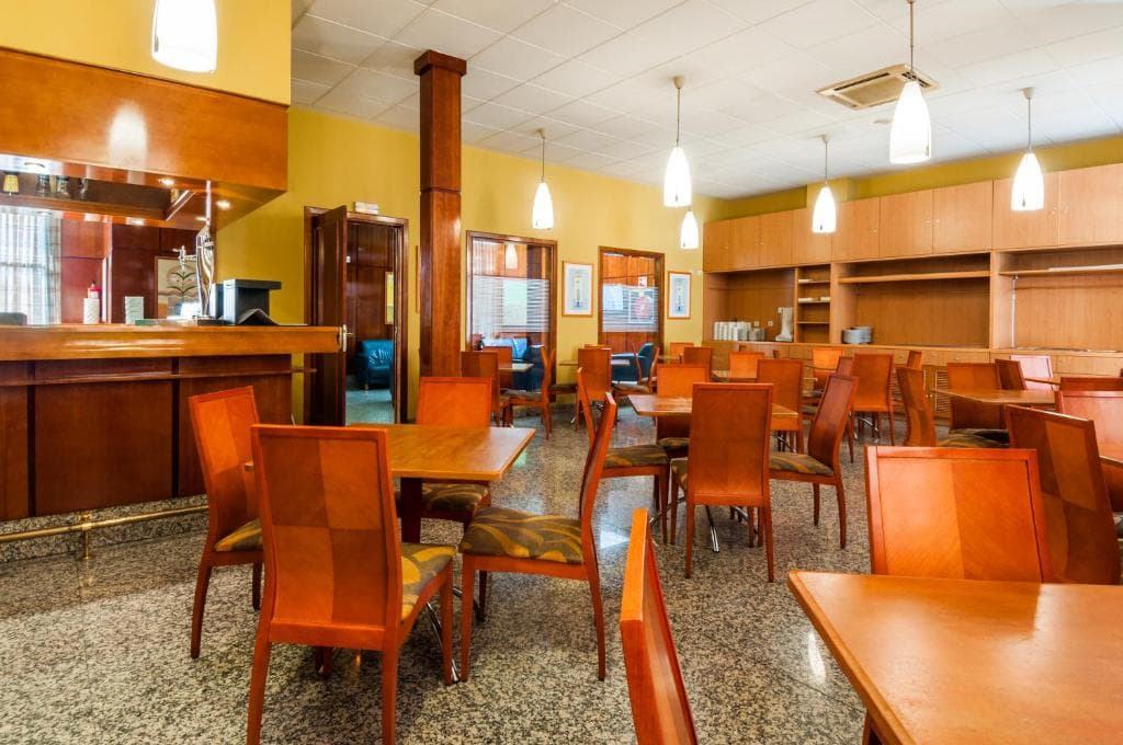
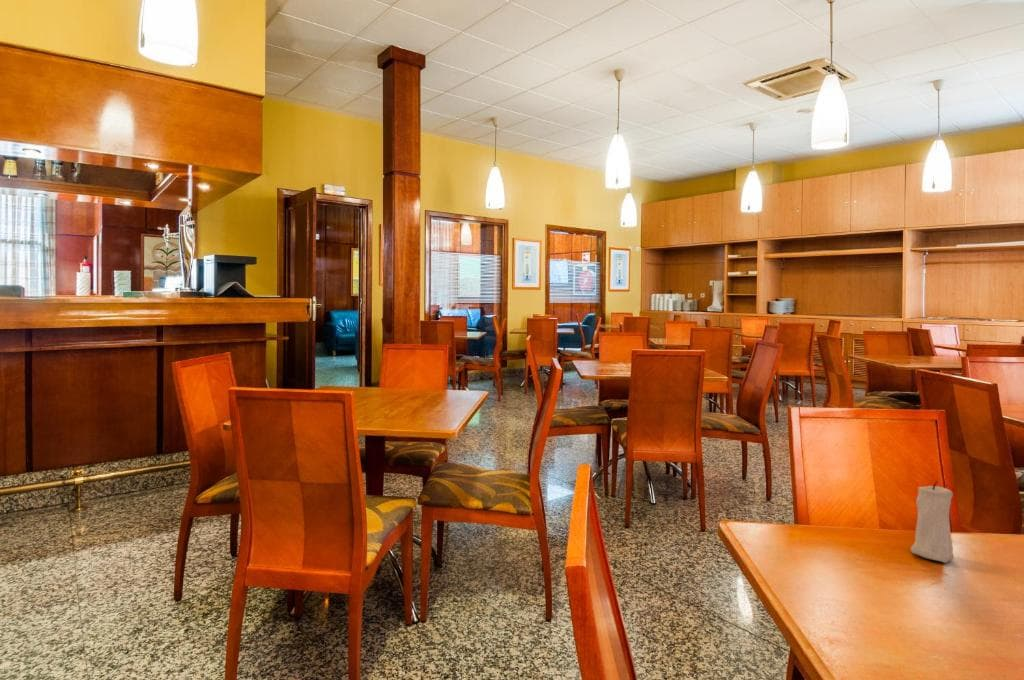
+ candle (933, 518)
